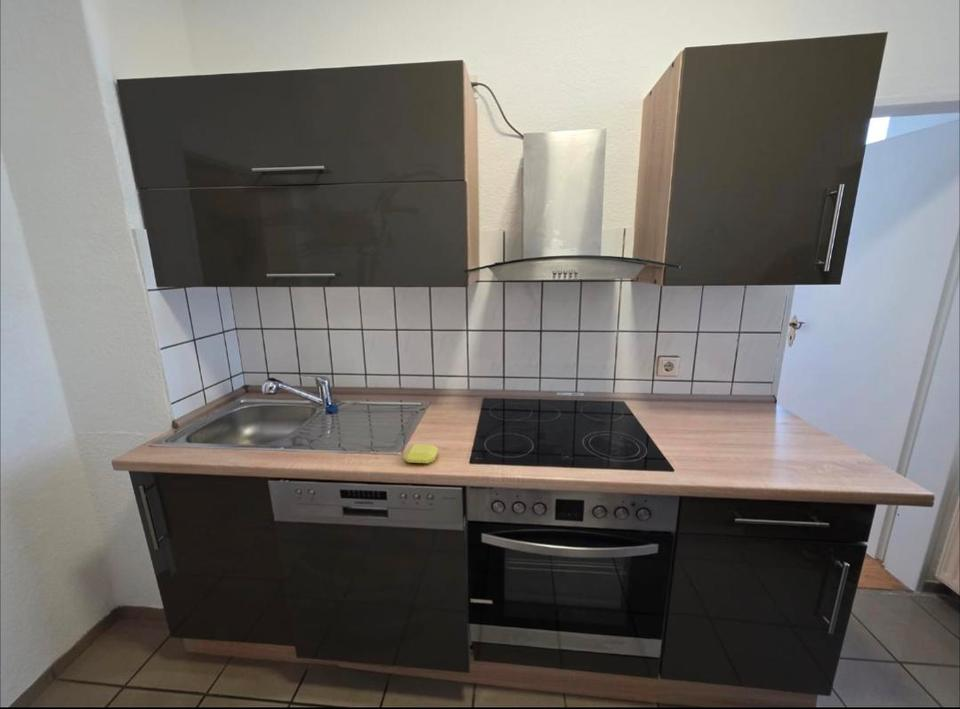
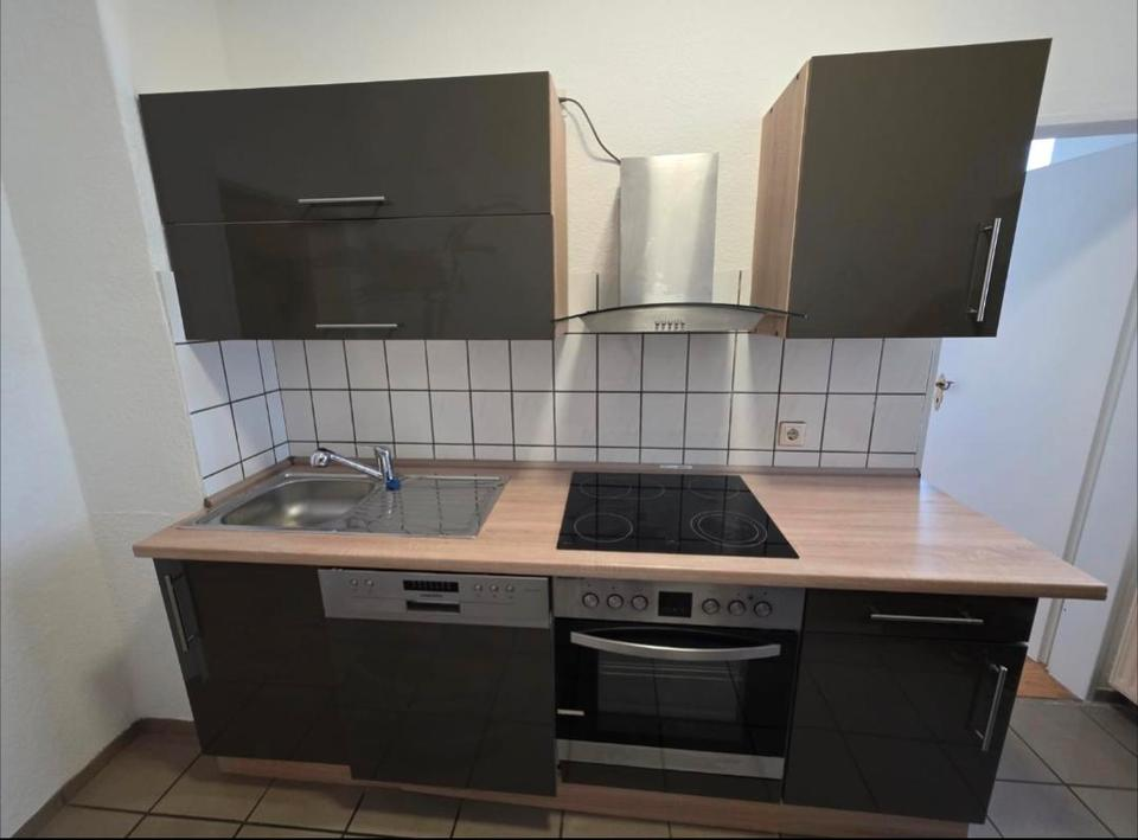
- soap bar (421, 453)
